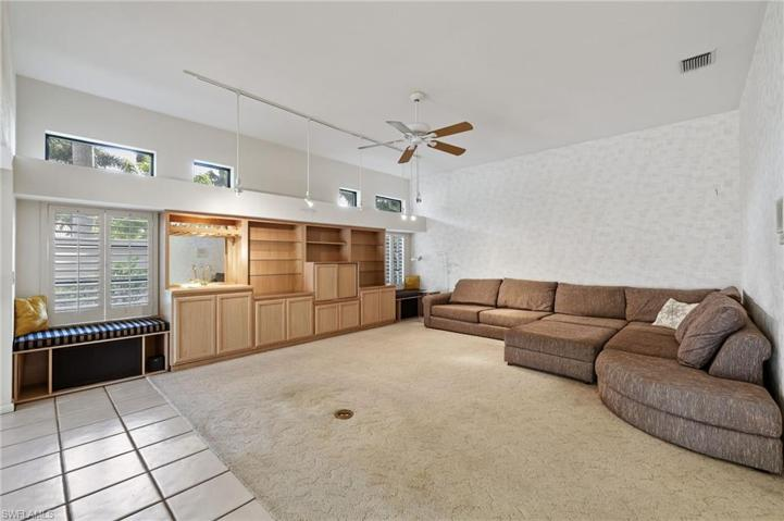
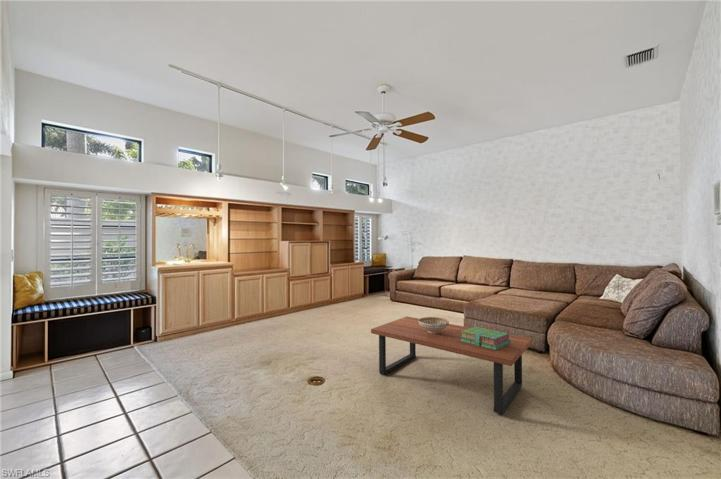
+ coffee table (449, 351)
+ stack of books (484, 337)
+ decorative bowl (433, 326)
